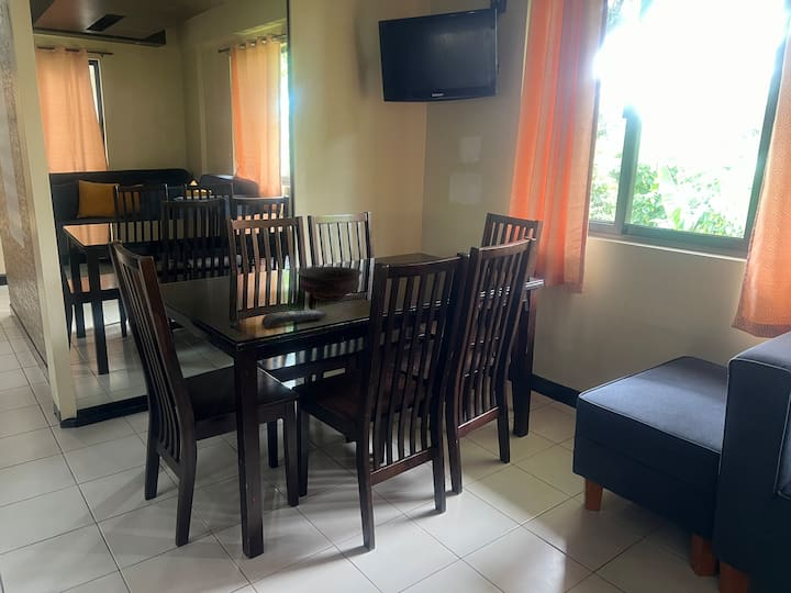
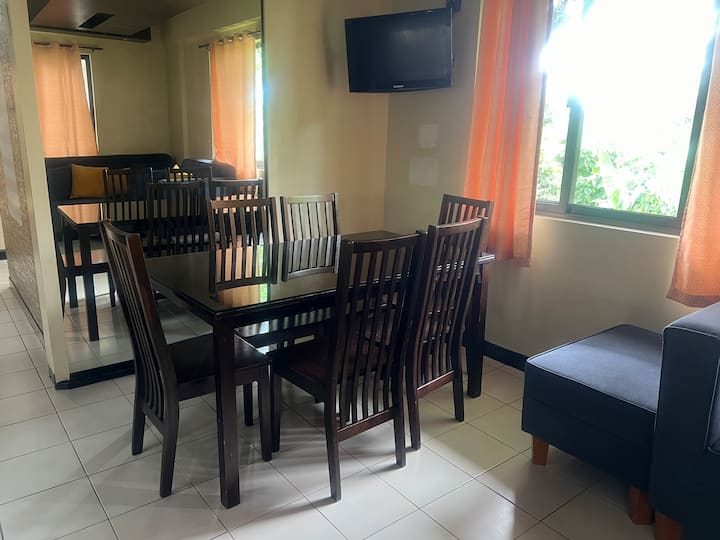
- bowl (330, 283)
- remote control (294, 316)
